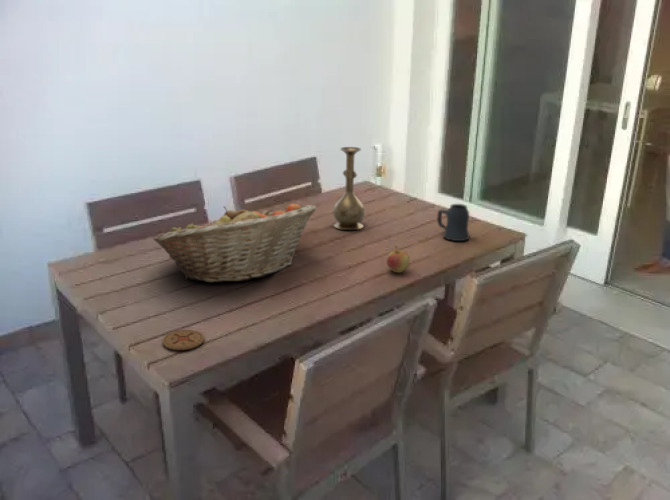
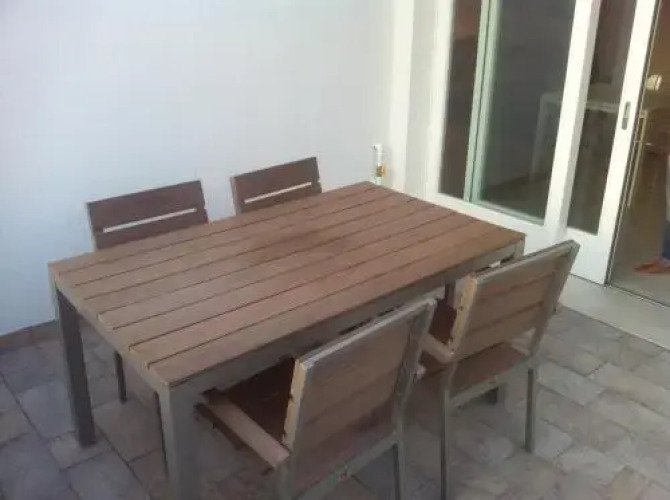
- vase (349, 187)
- mug (453, 220)
- coaster (183, 339)
- apple (398, 259)
- fruit basket (238, 235)
